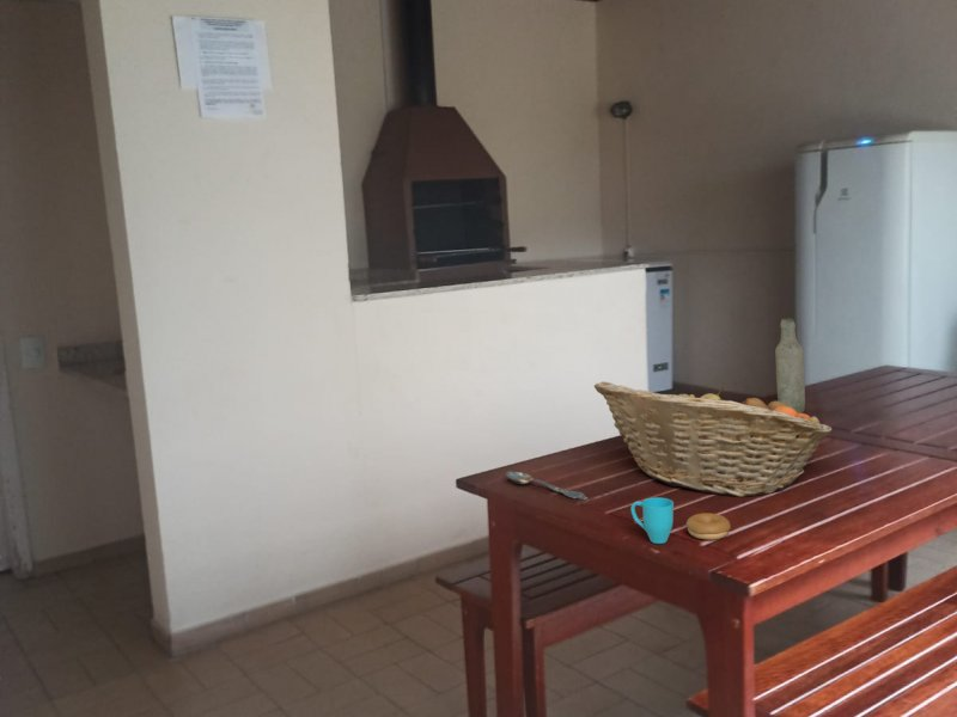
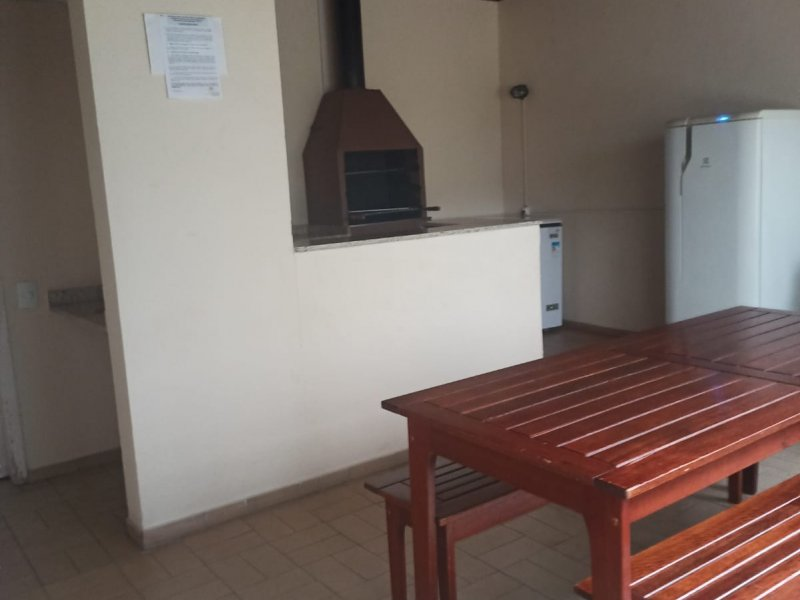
- bottle (790, 364)
- spoon (544, 484)
- cup (687, 521)
- fruit basket (706, 424)
